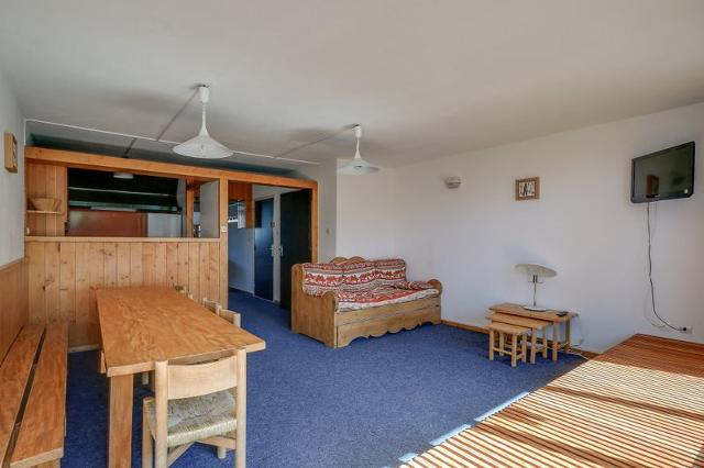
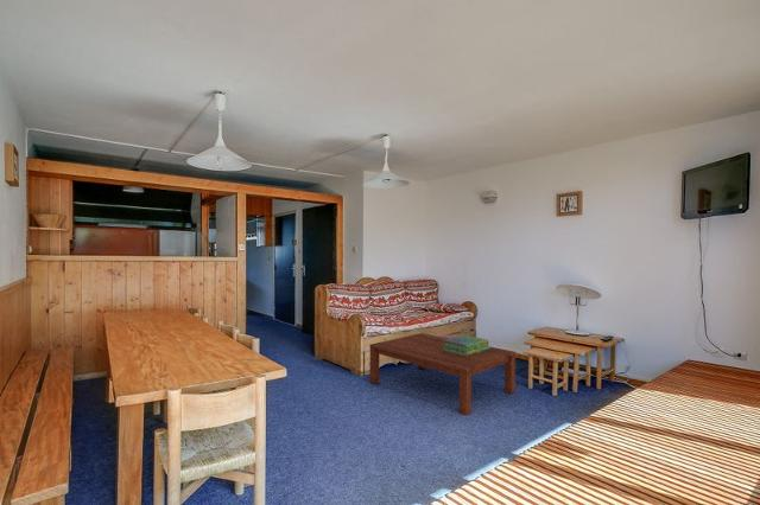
+ stack of books (466, 344)
+ coffee table (439, 367)
